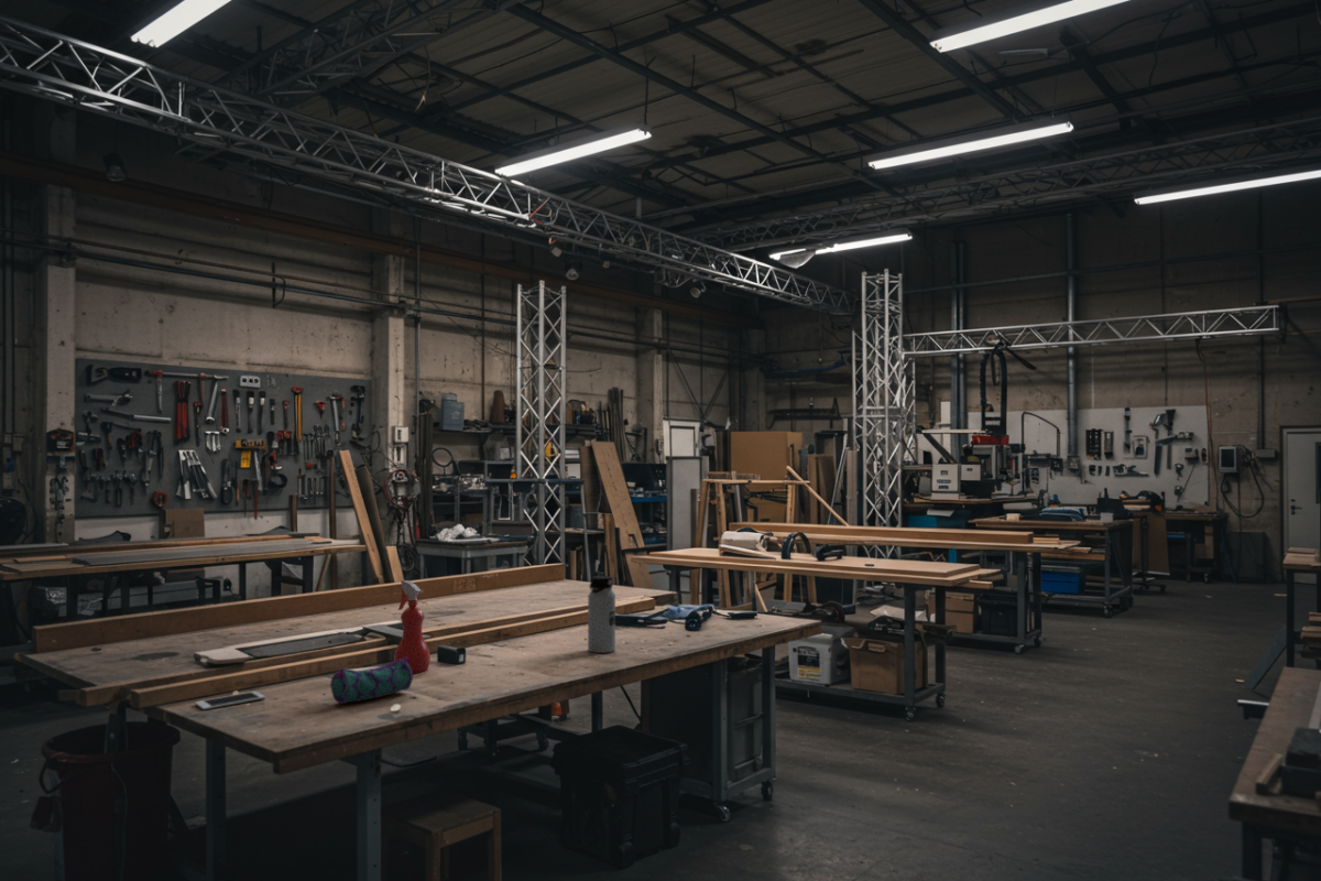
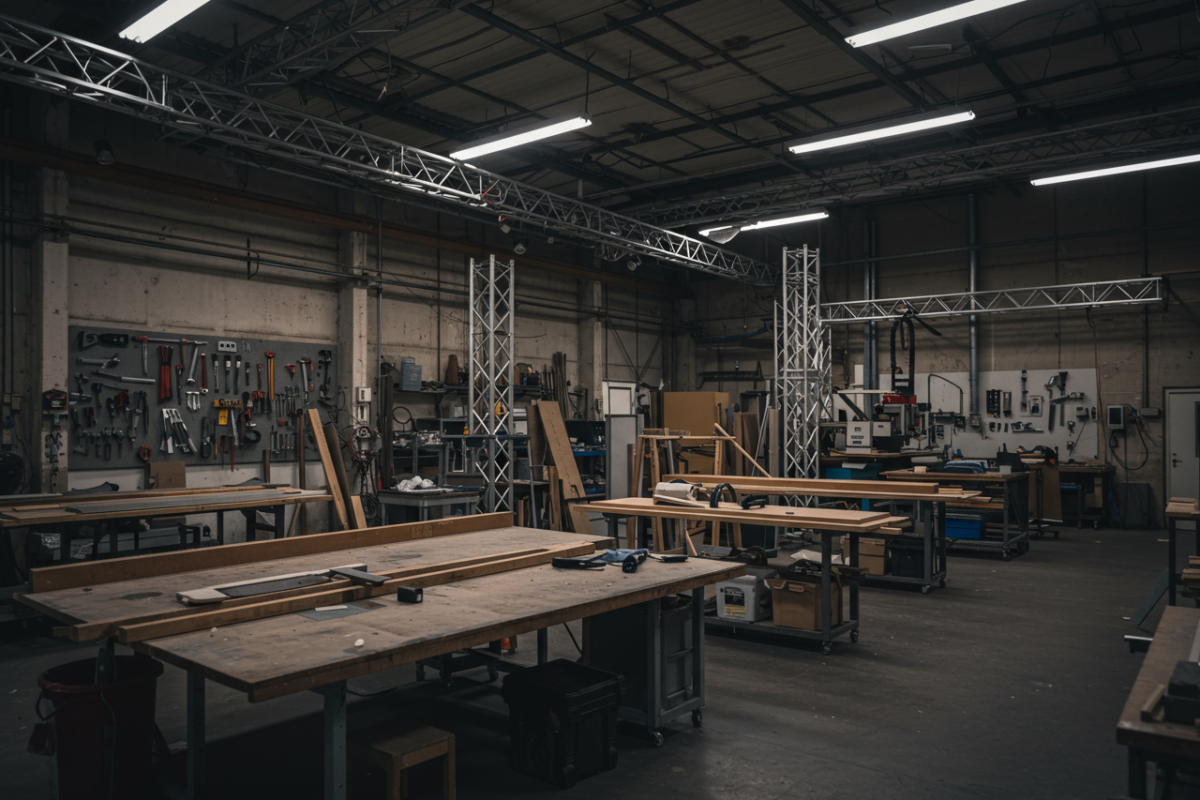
- spray bottle (410, 624)
- water bottle (601, 613)
- pencil case (372, 679)
- cell phone (230, 699)
